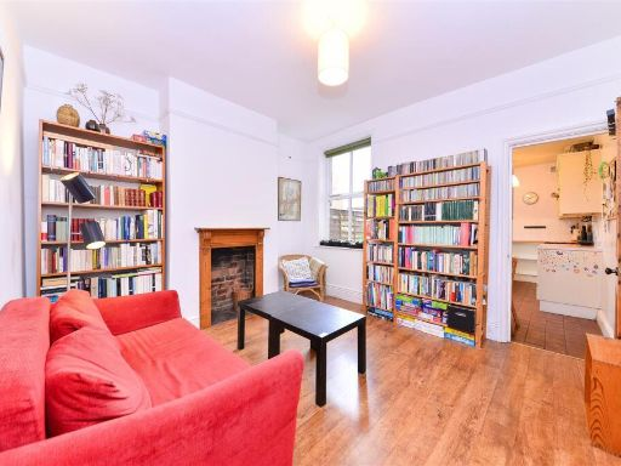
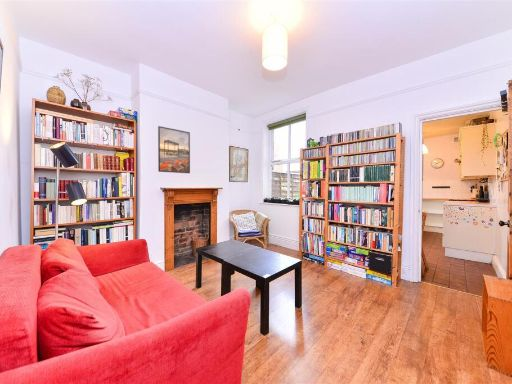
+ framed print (174, 151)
